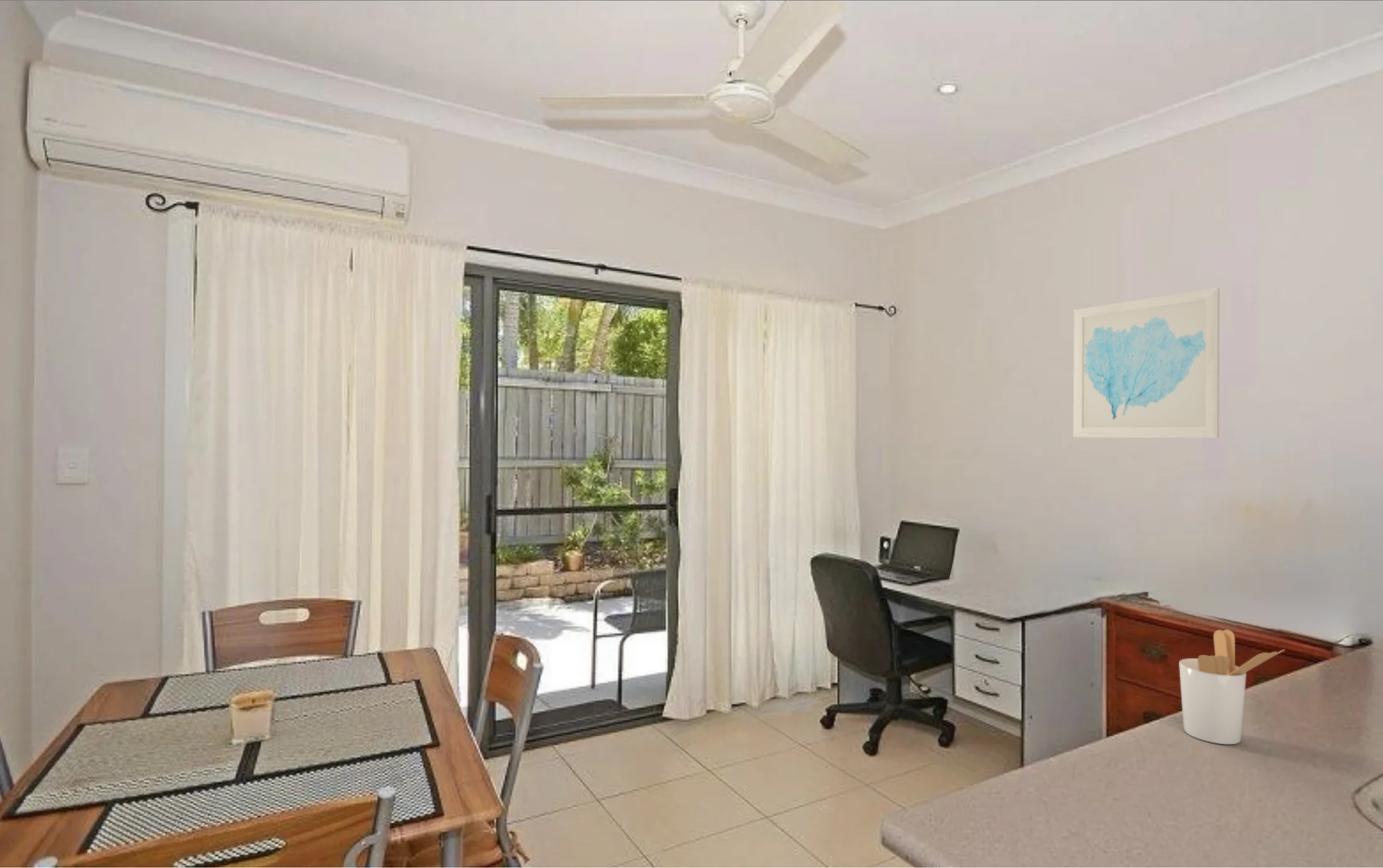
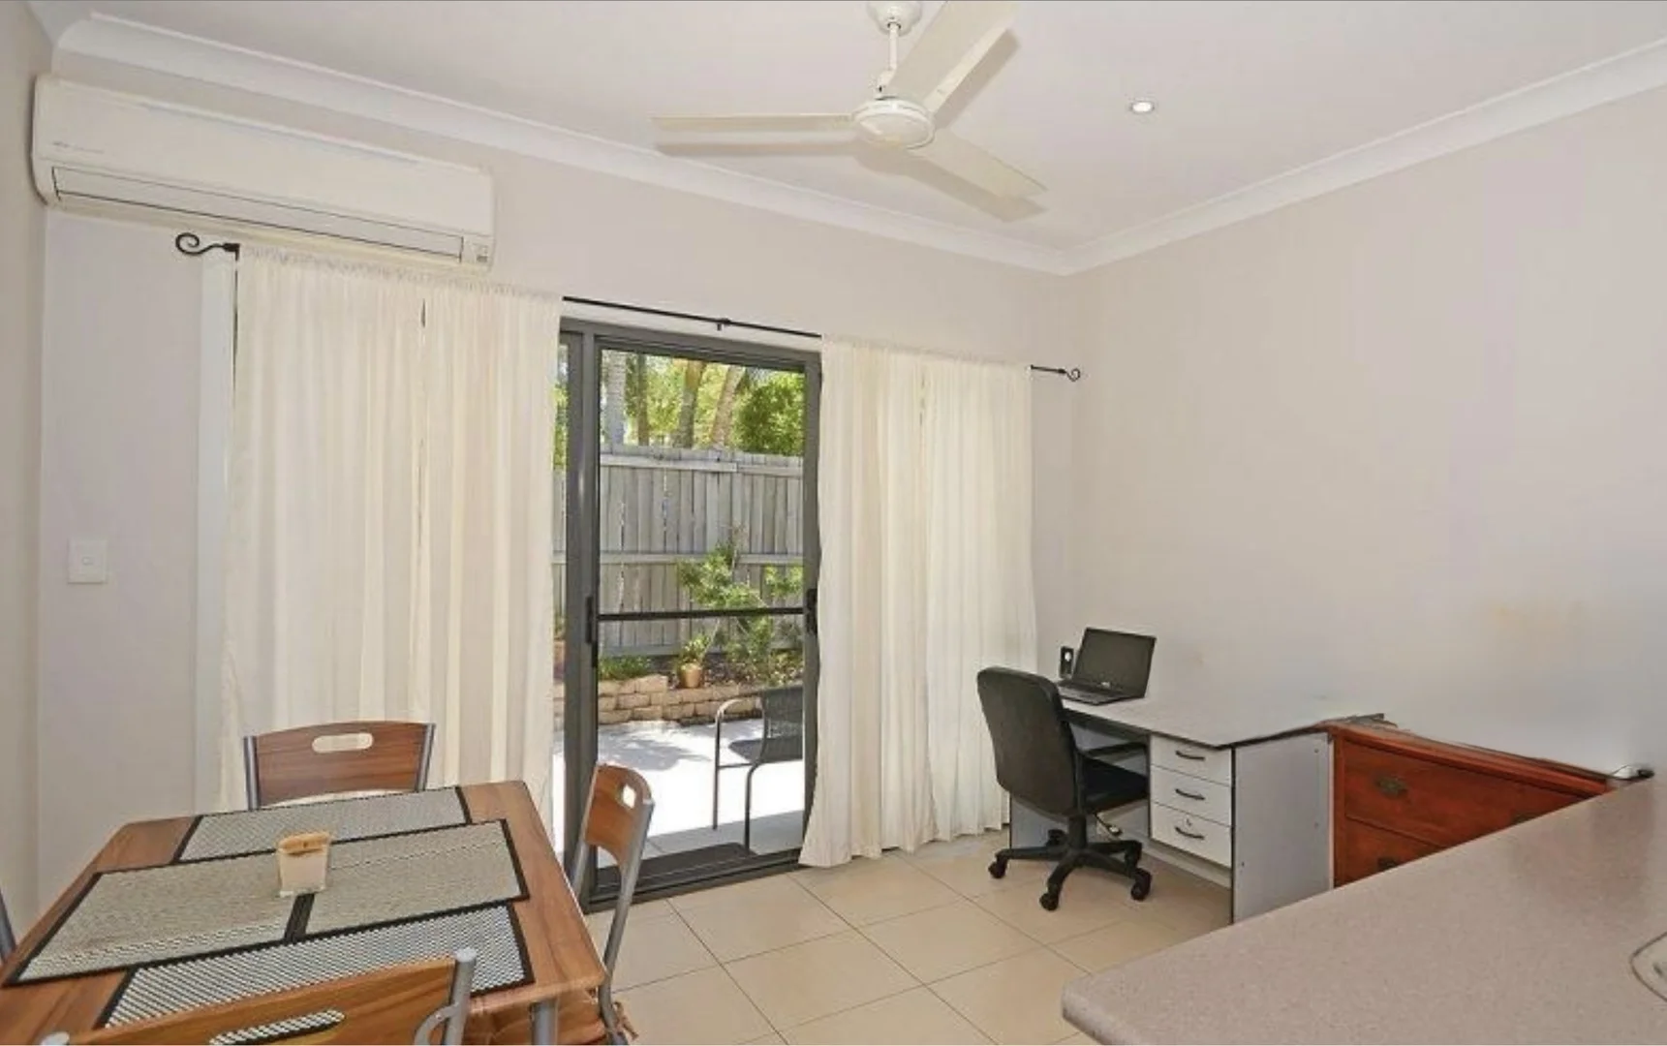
- wall art (1140, 368)
- utensil holder (1229, 688)
